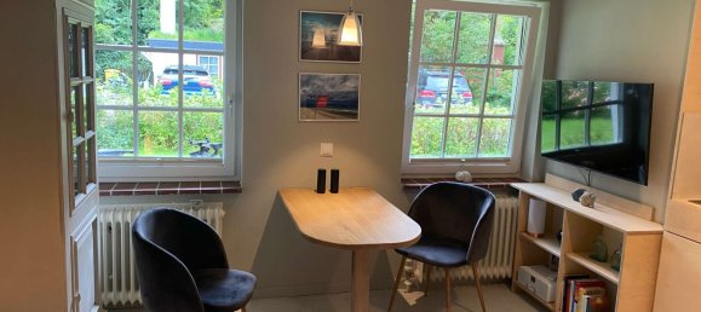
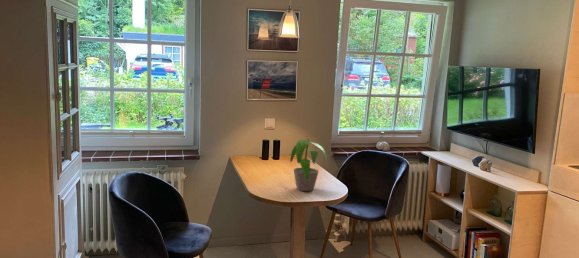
+ potted plant (306, 163)
